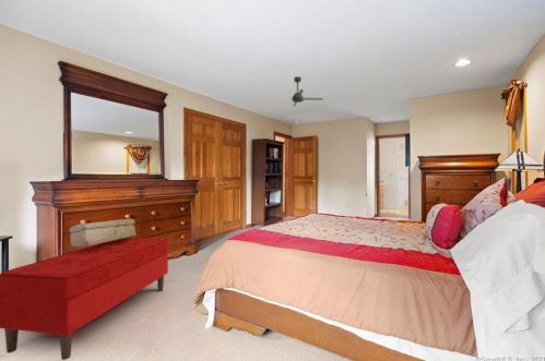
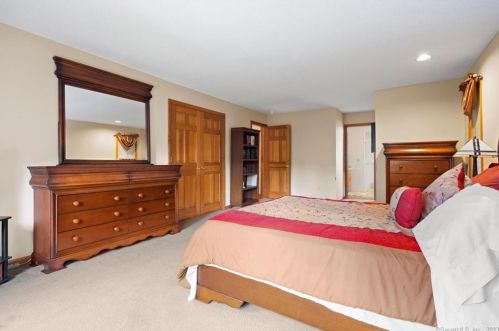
- ceiling fan (297, 89)
- decorative box (106, 234)
- bench (102, 282)
